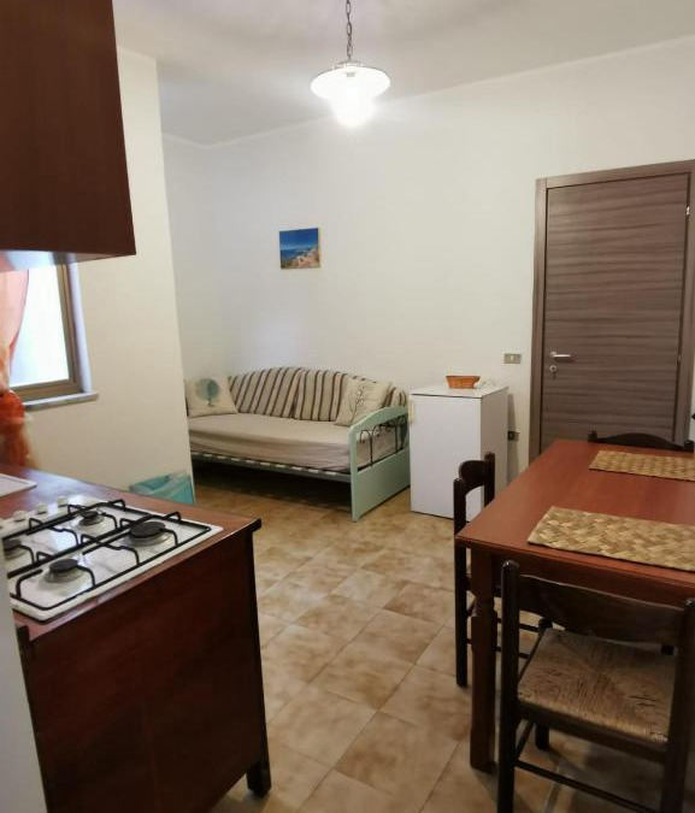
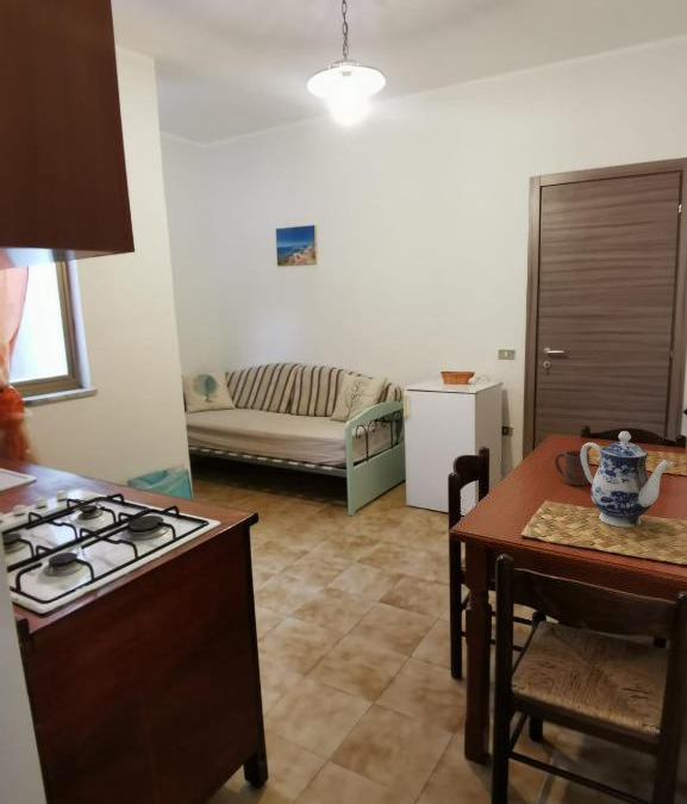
+ teapot (622, 476)
+ cup (573, 467)
